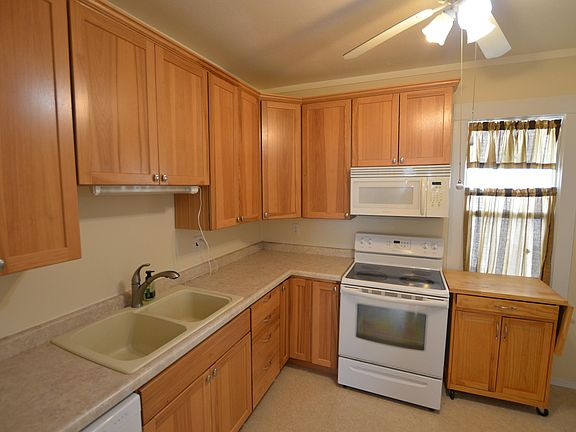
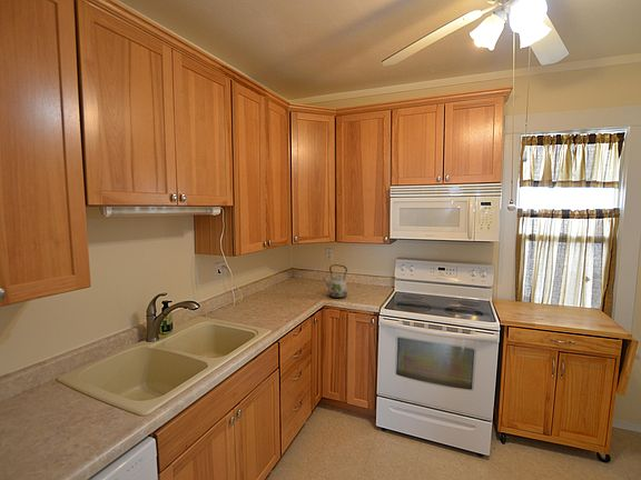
+ kettle (334, 280)
